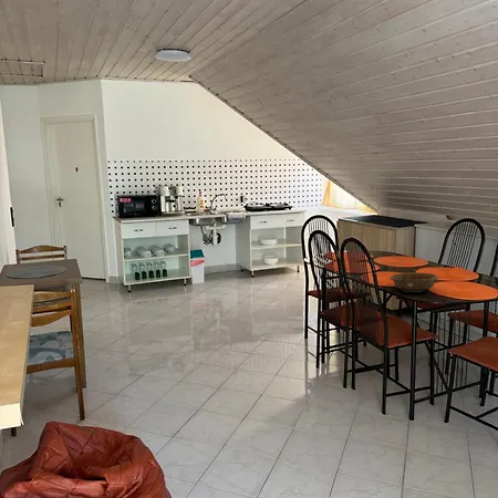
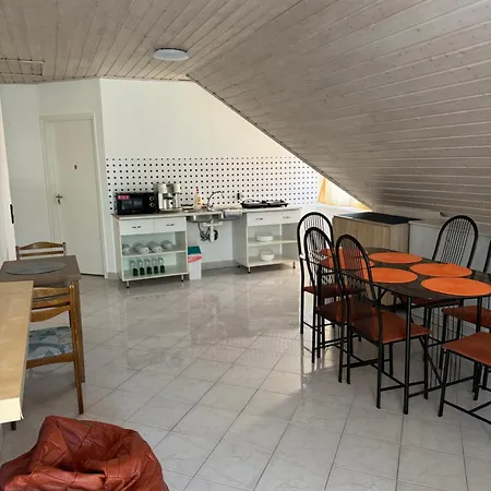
- decorative bowl (413, 281)
